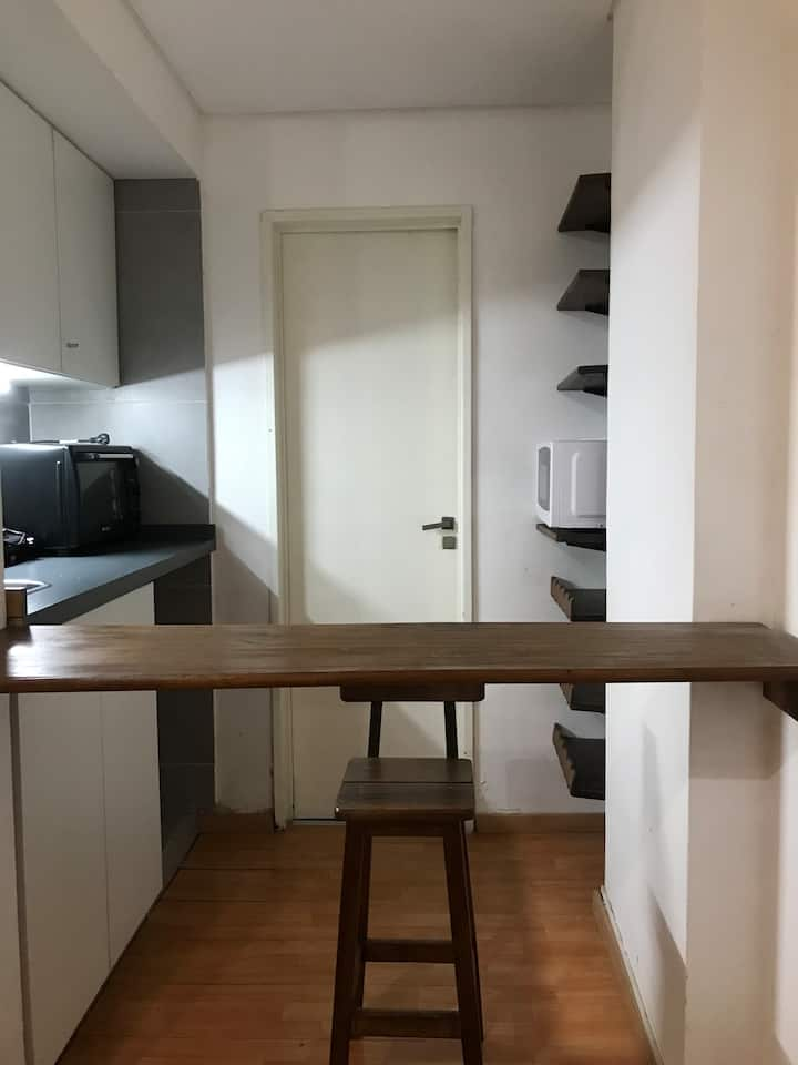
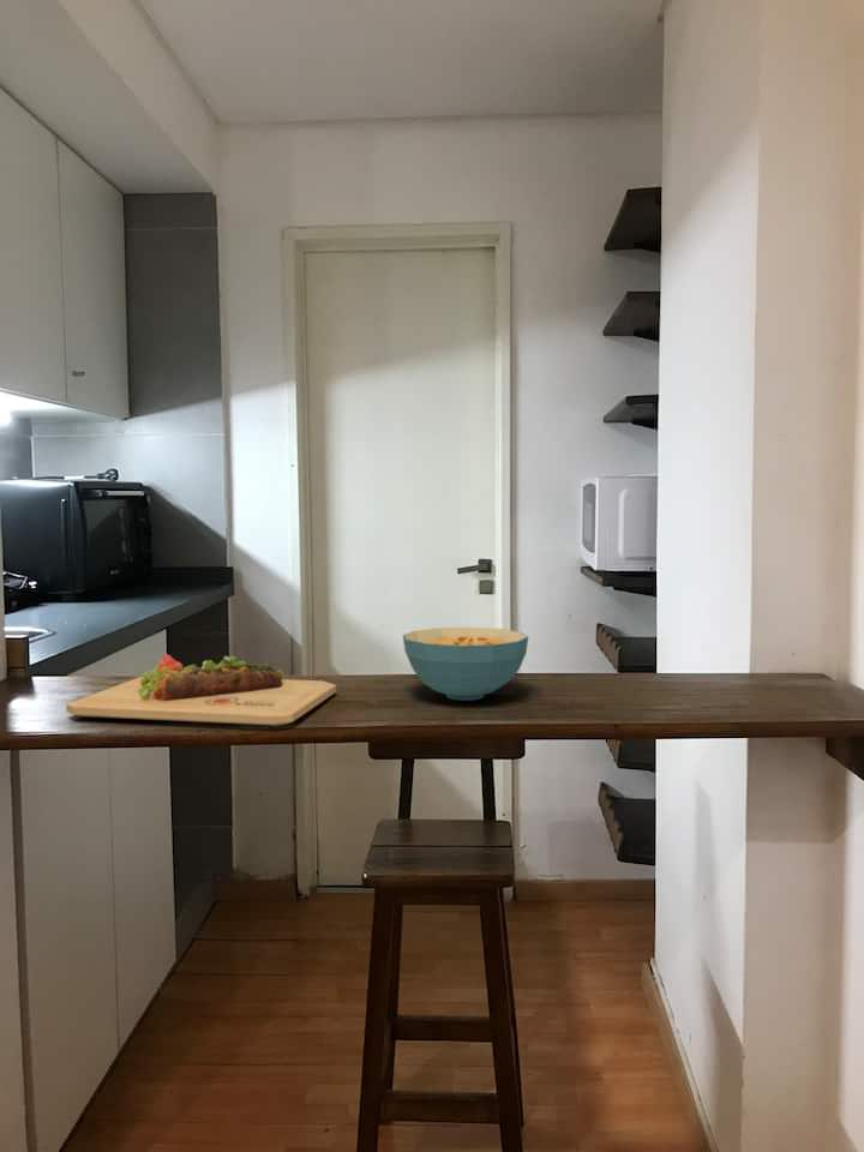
+ cereal bowl (464, 666)
+ cutting board (206, 680)
